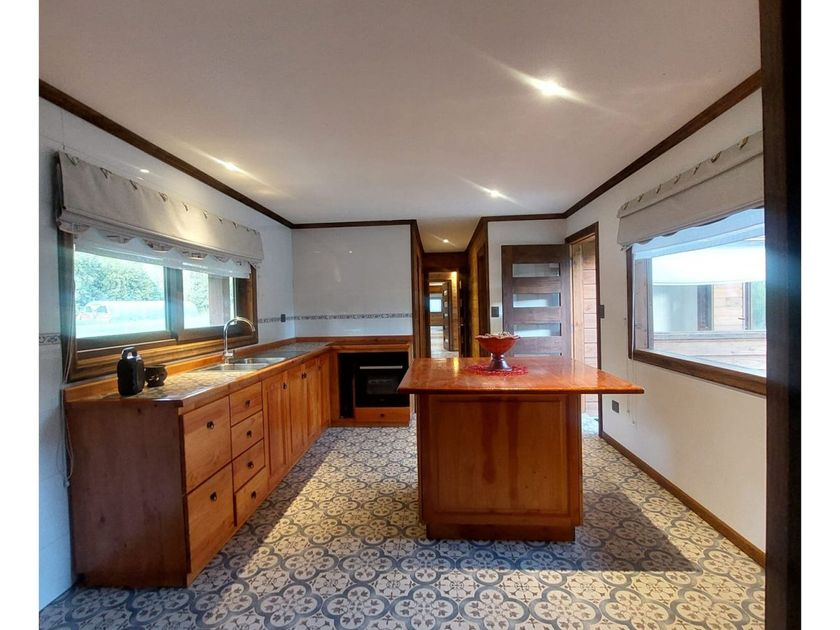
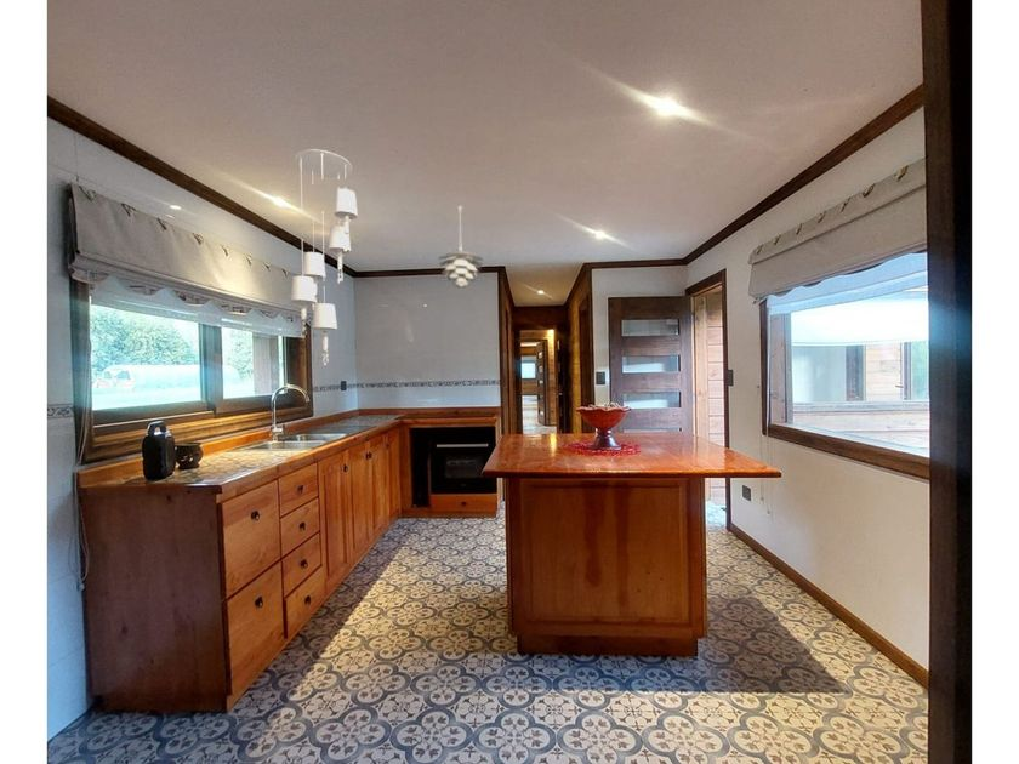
+ ceiling light fixture (323, 263)
+ pendant light (460, 246)
